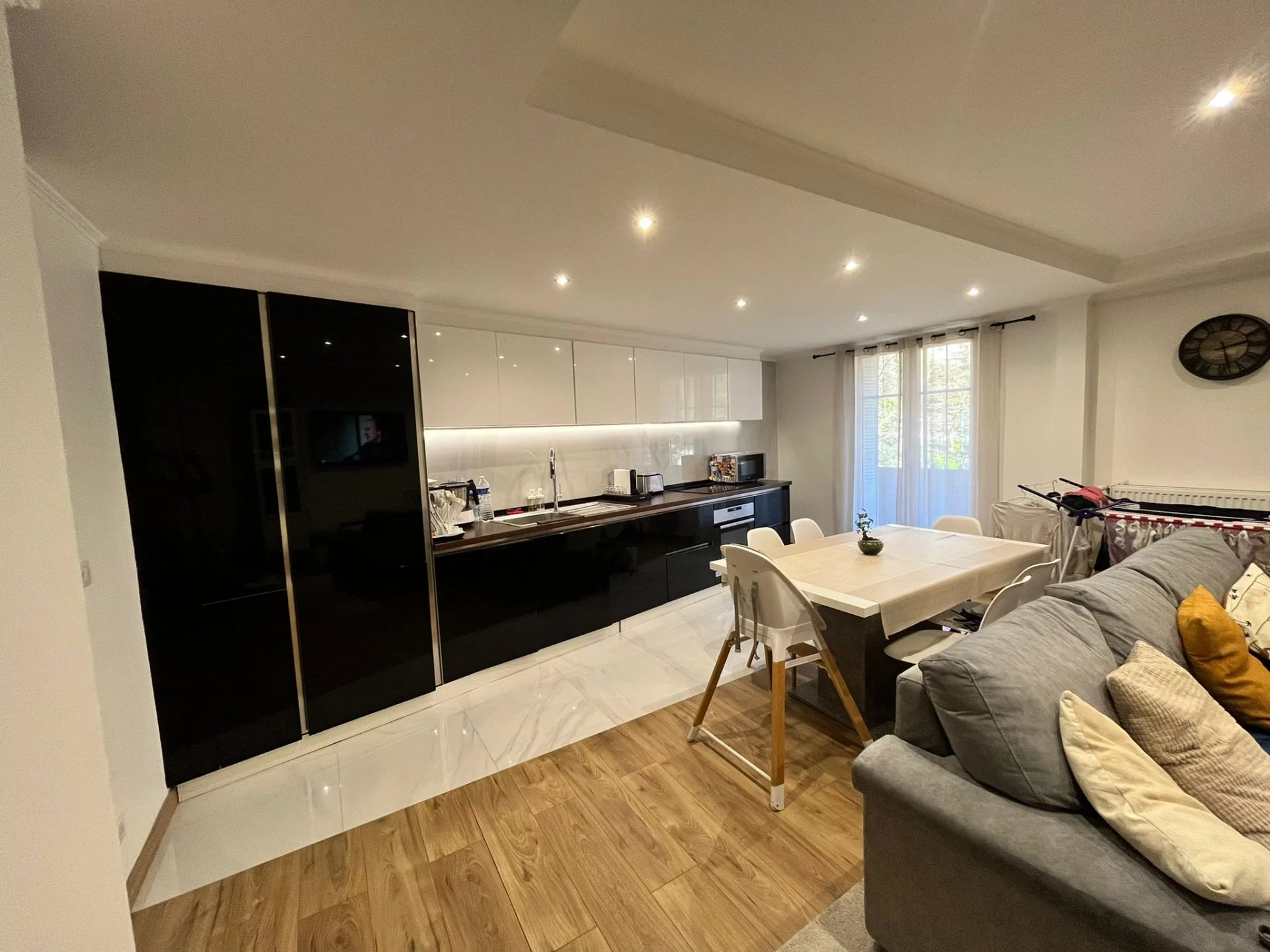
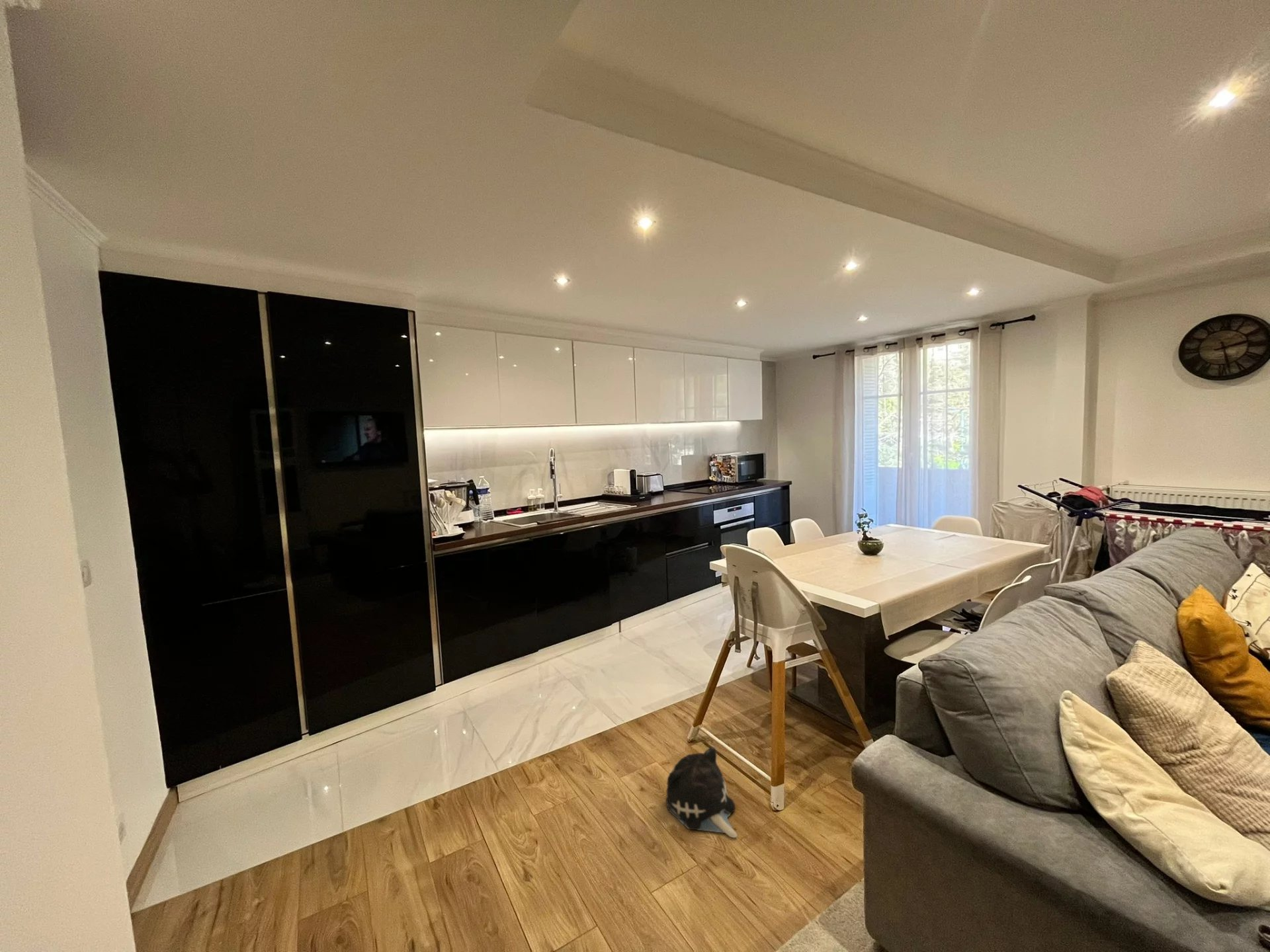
+ plush toy (707, 788)
